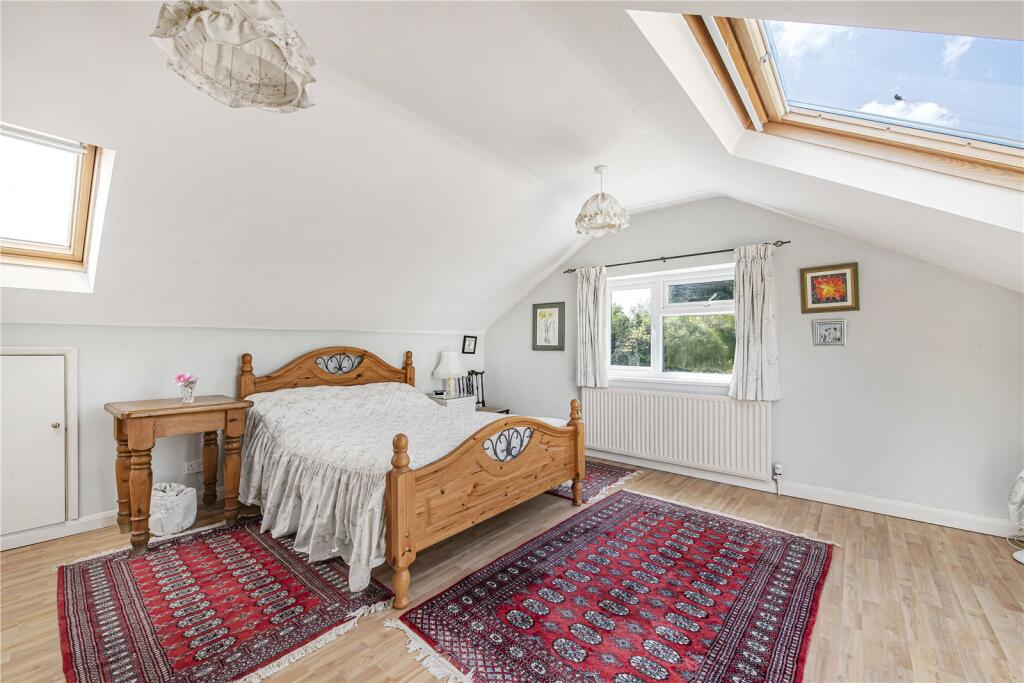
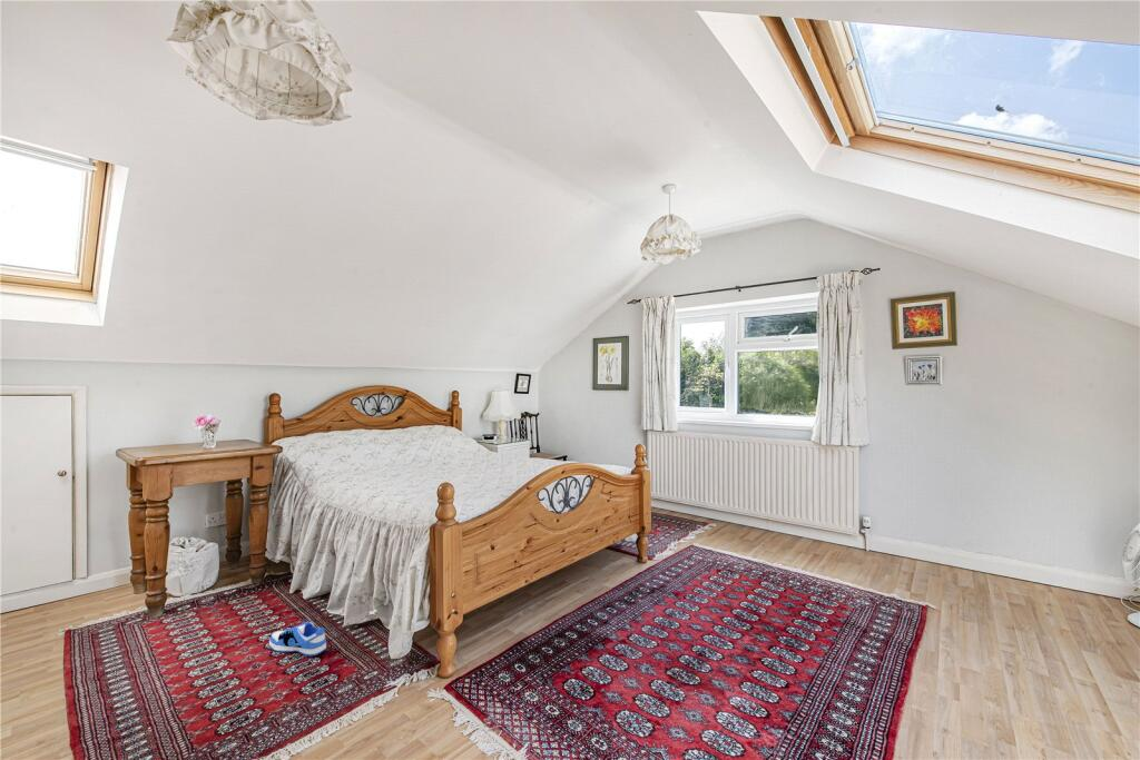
+ shoe (297, 634)
